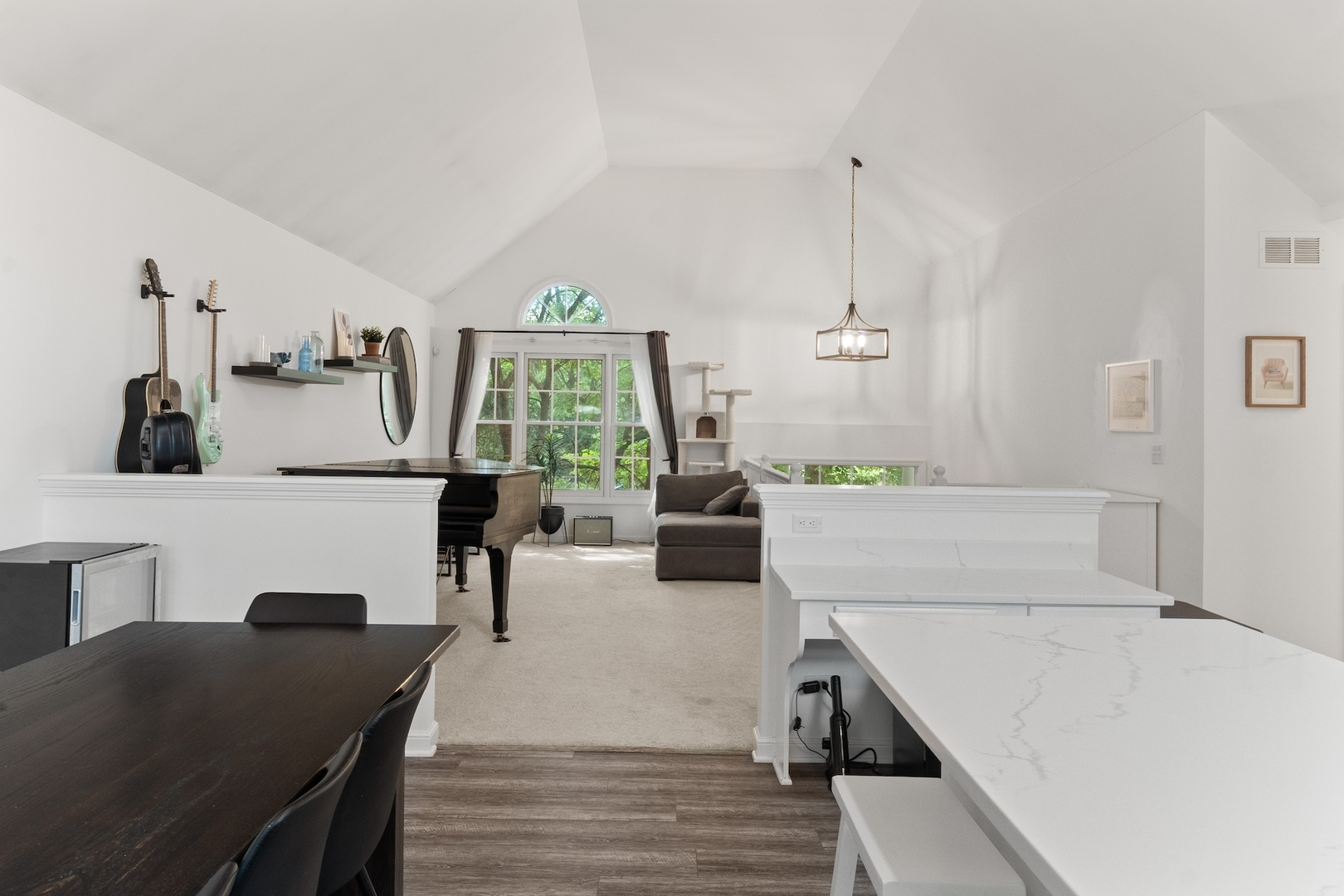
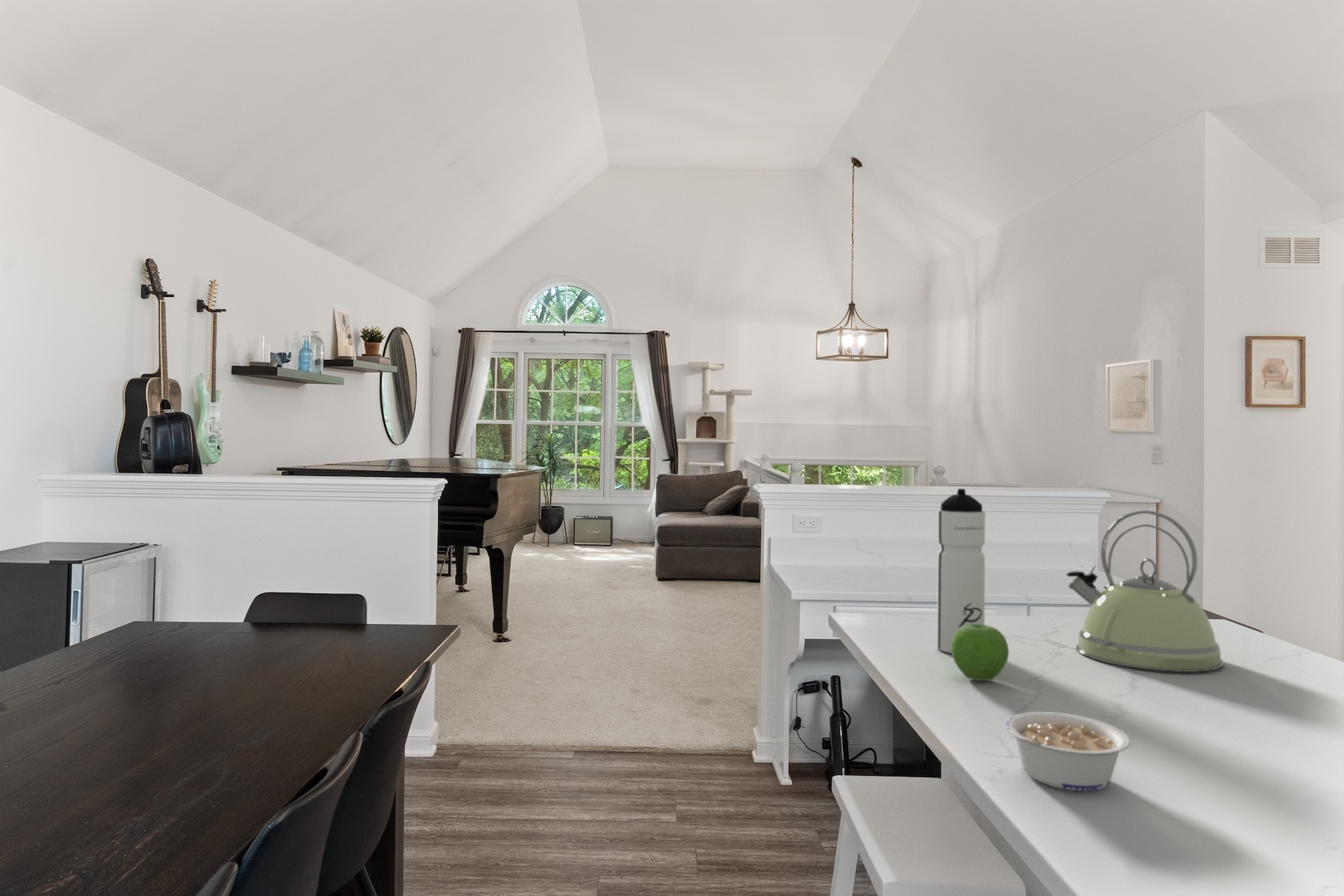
+ fruit (979, 652)
+ legume (1066, 750)
+ water bottle (961, 568)
+ kettle (1138, 582)
